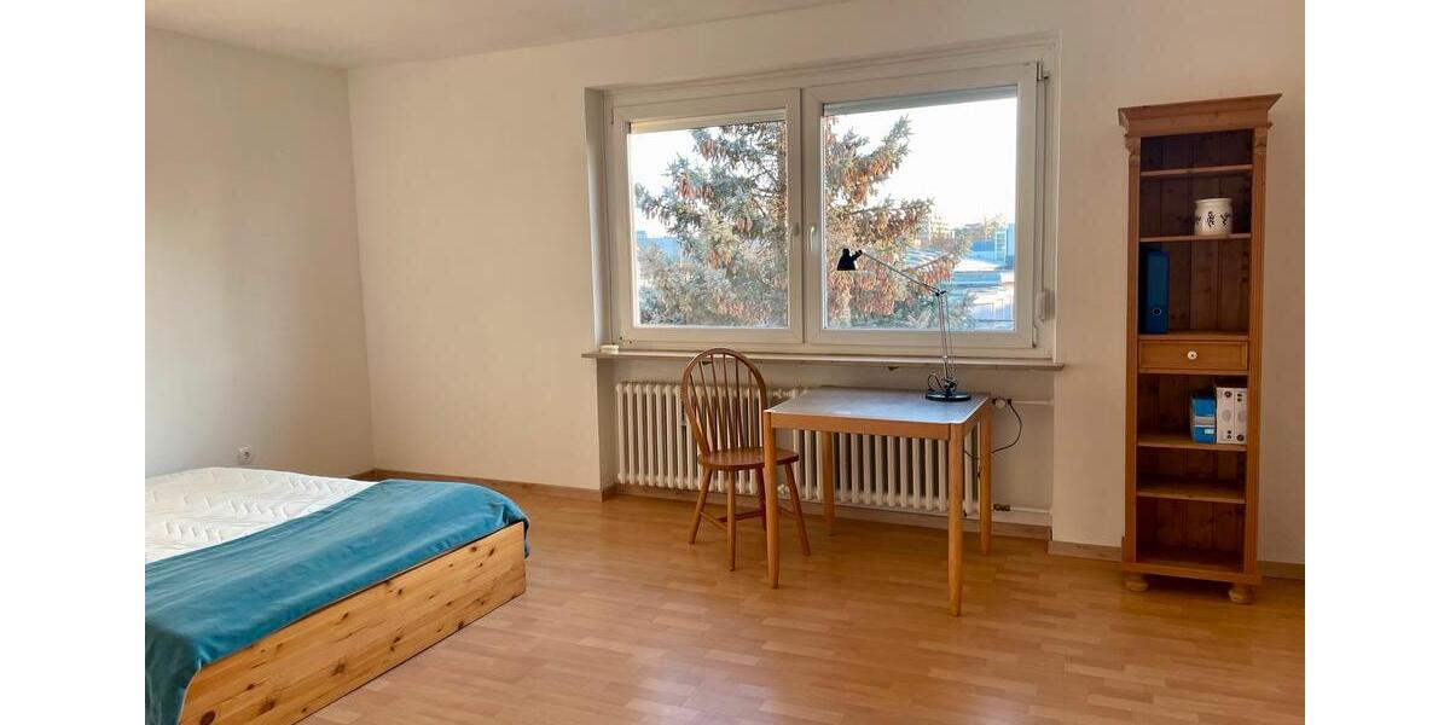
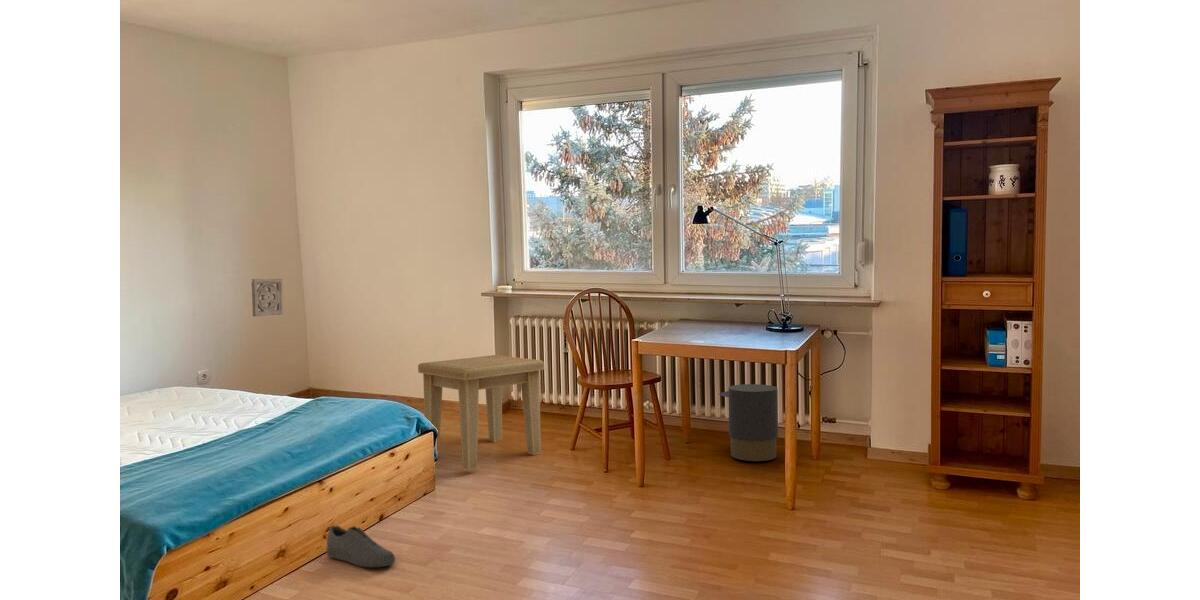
+ shoe (360, 544)
+ trash can (748, 419)
+ wall ornament (267, 297)
+ side table (477, 408)
